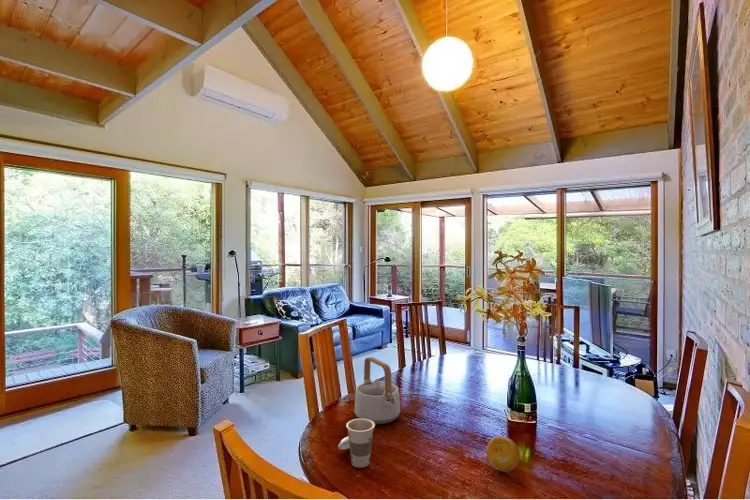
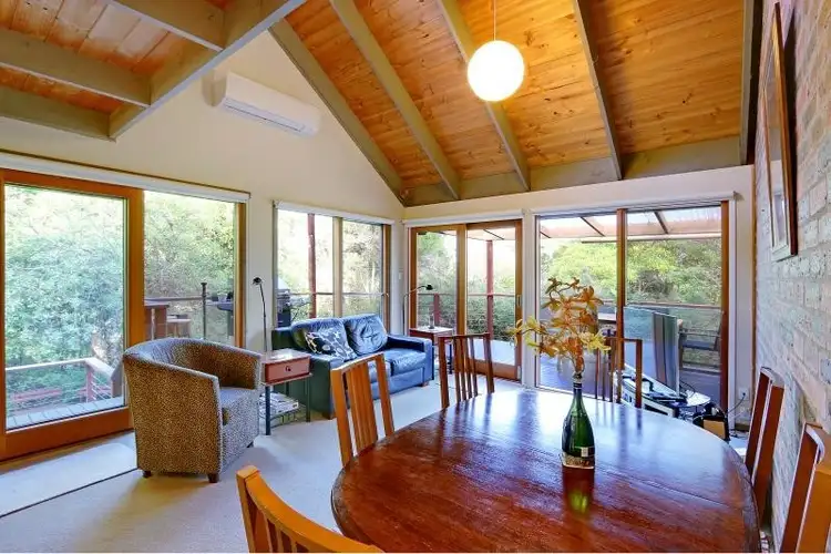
- teapot (379, 389)
- cup (356, 439)
- fruit (502, 453)
